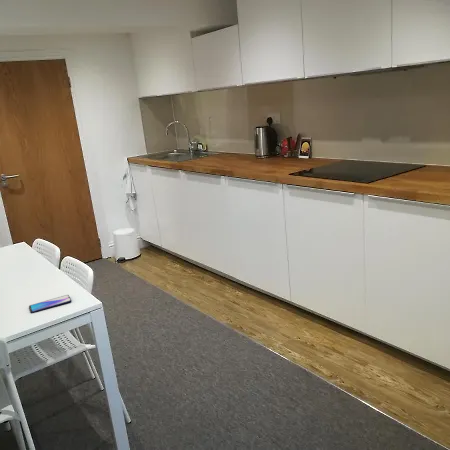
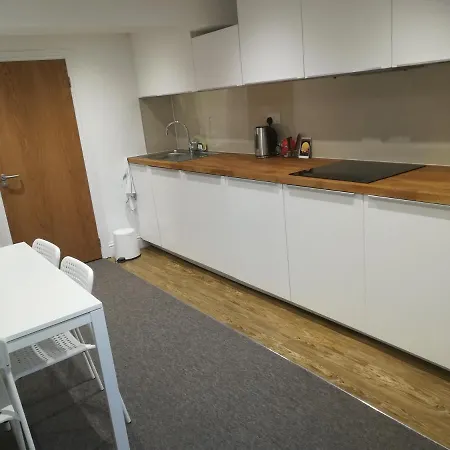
- smartphone (50, 303)
